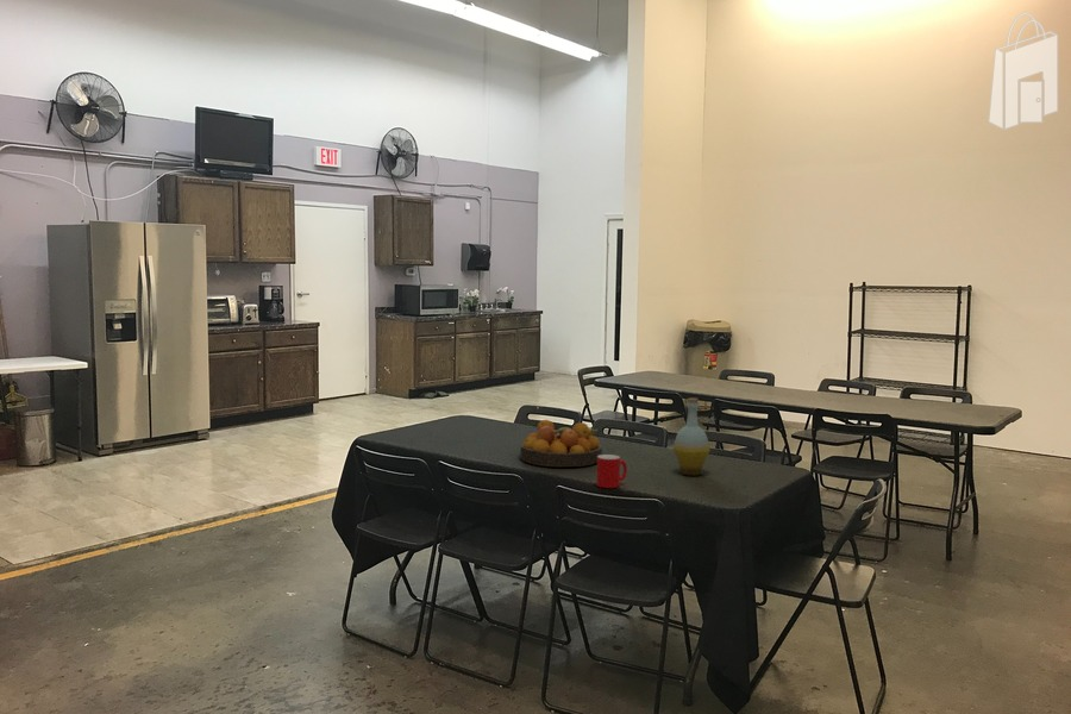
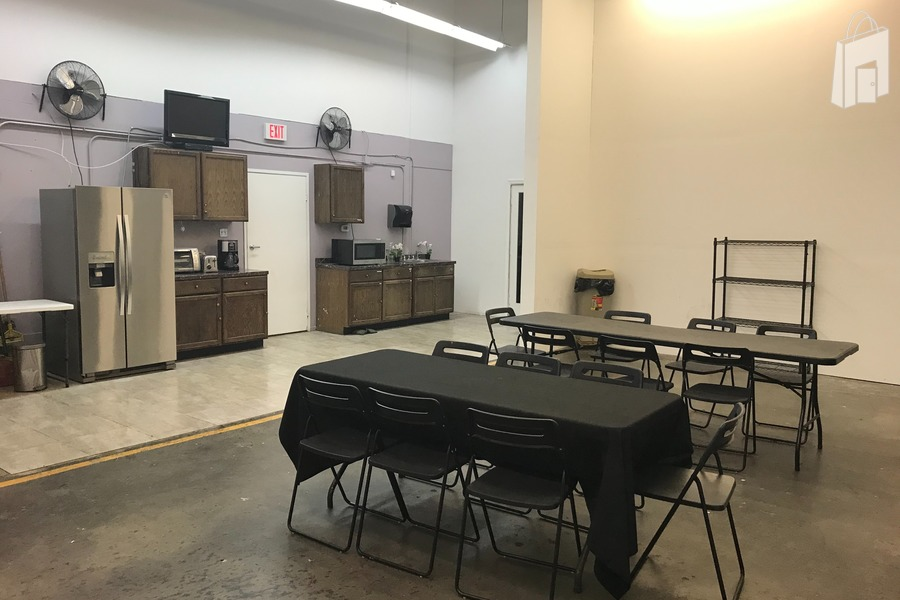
- fruit bowl (560, 440)
- cup (612, 470)
- bottle (691, 436)
